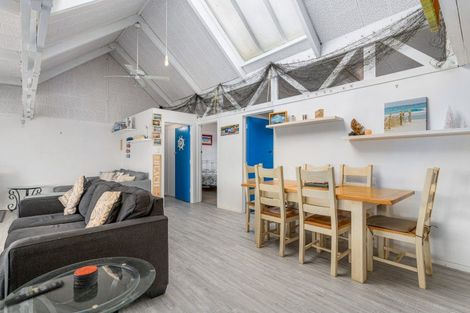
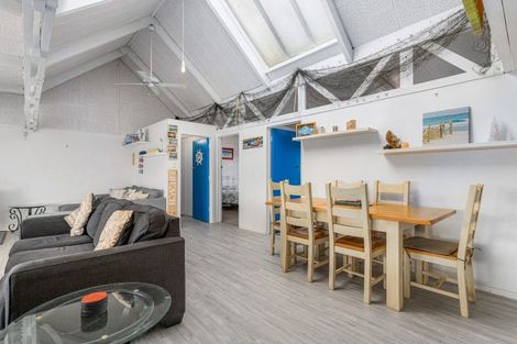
- remote control (36, 292)
